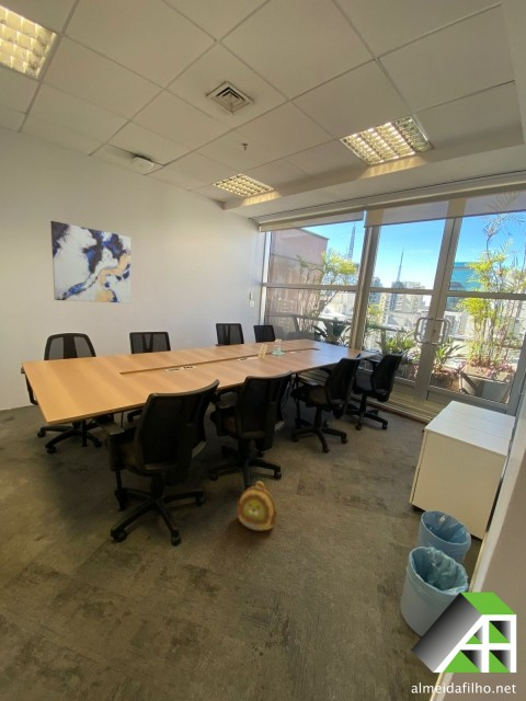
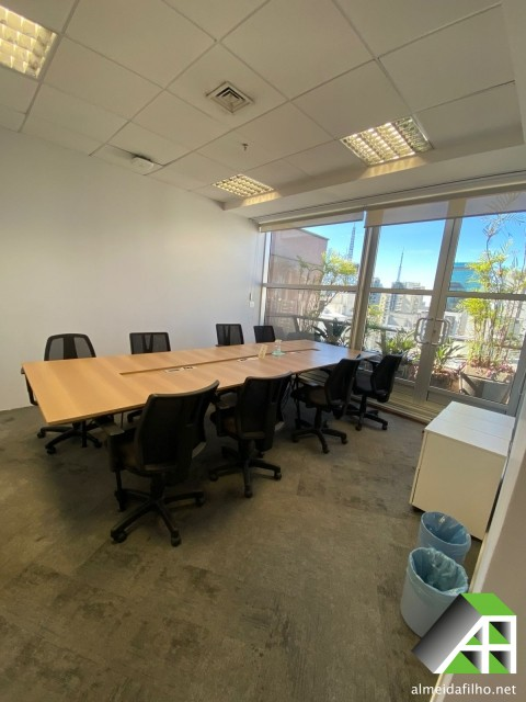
- wall art (94, 266)
- backpack (258, 502)
